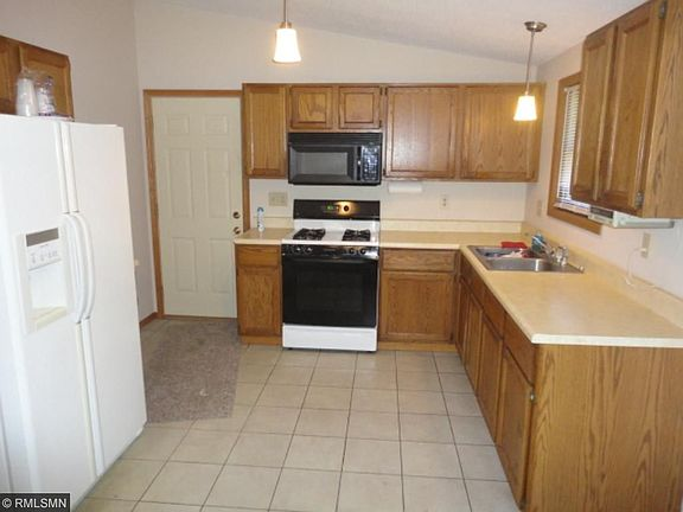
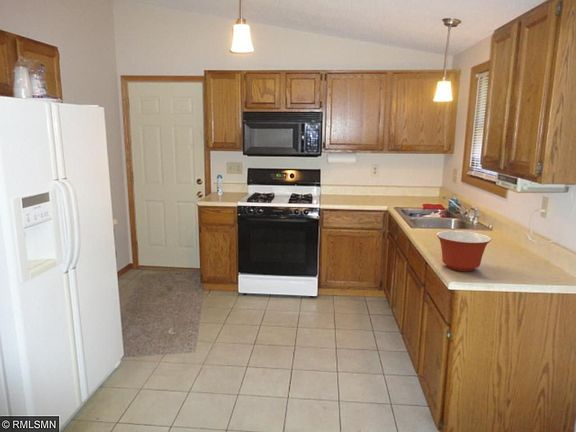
+ mixing bowl (461, 252)
